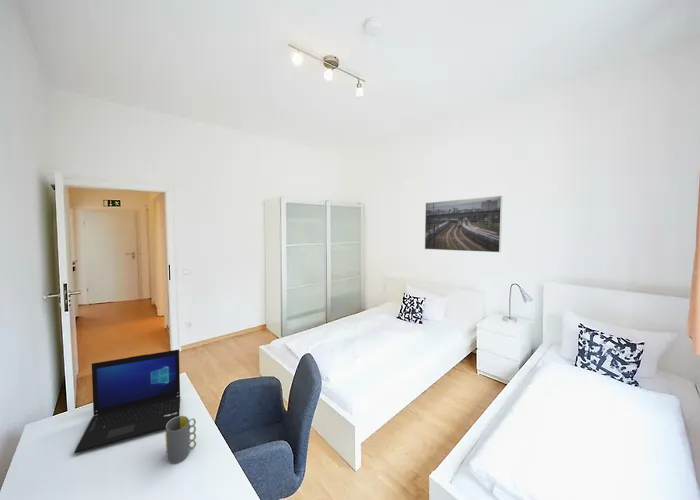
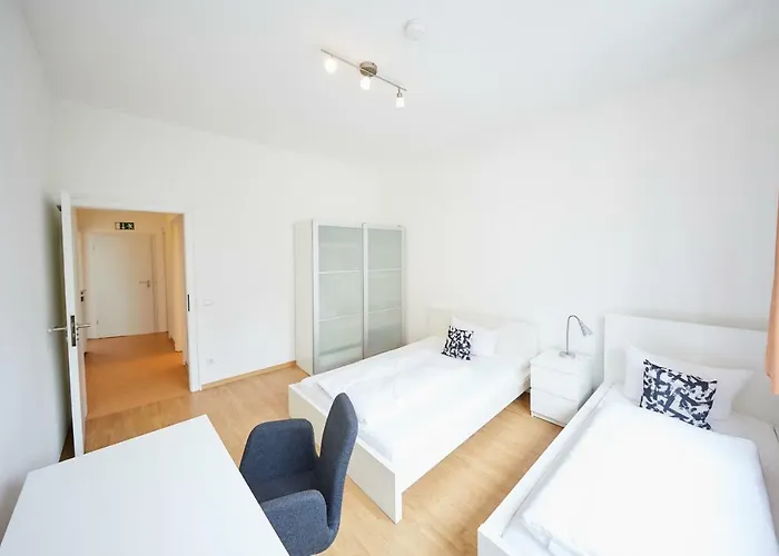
- laptop (134, 394)
- mug (181, 437)
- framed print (459, 225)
